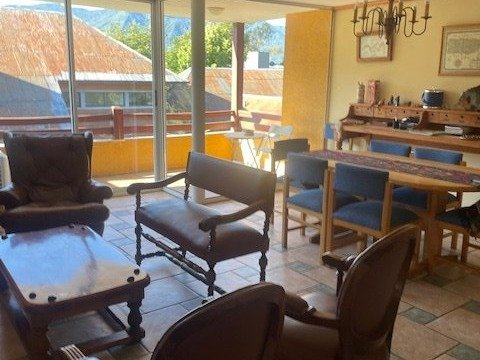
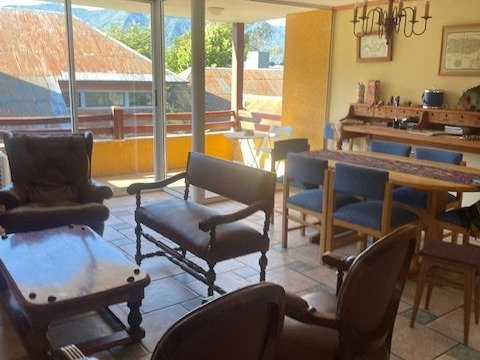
+ stool (448, 286)
